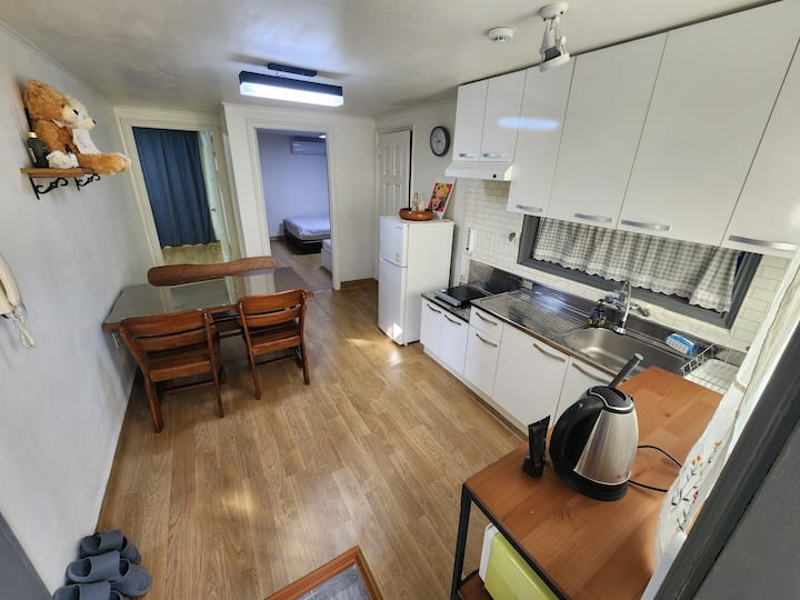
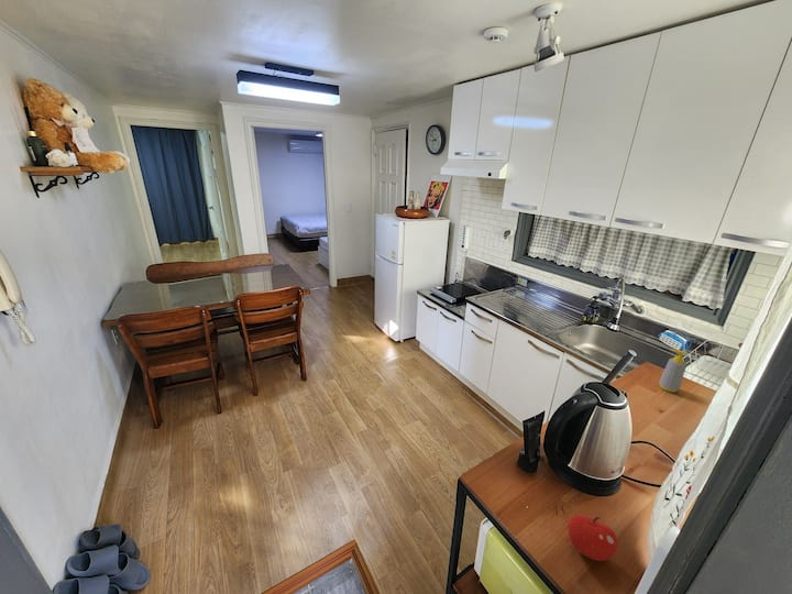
+ fruit (592, 535)
+ soap bottle (674, 370)
